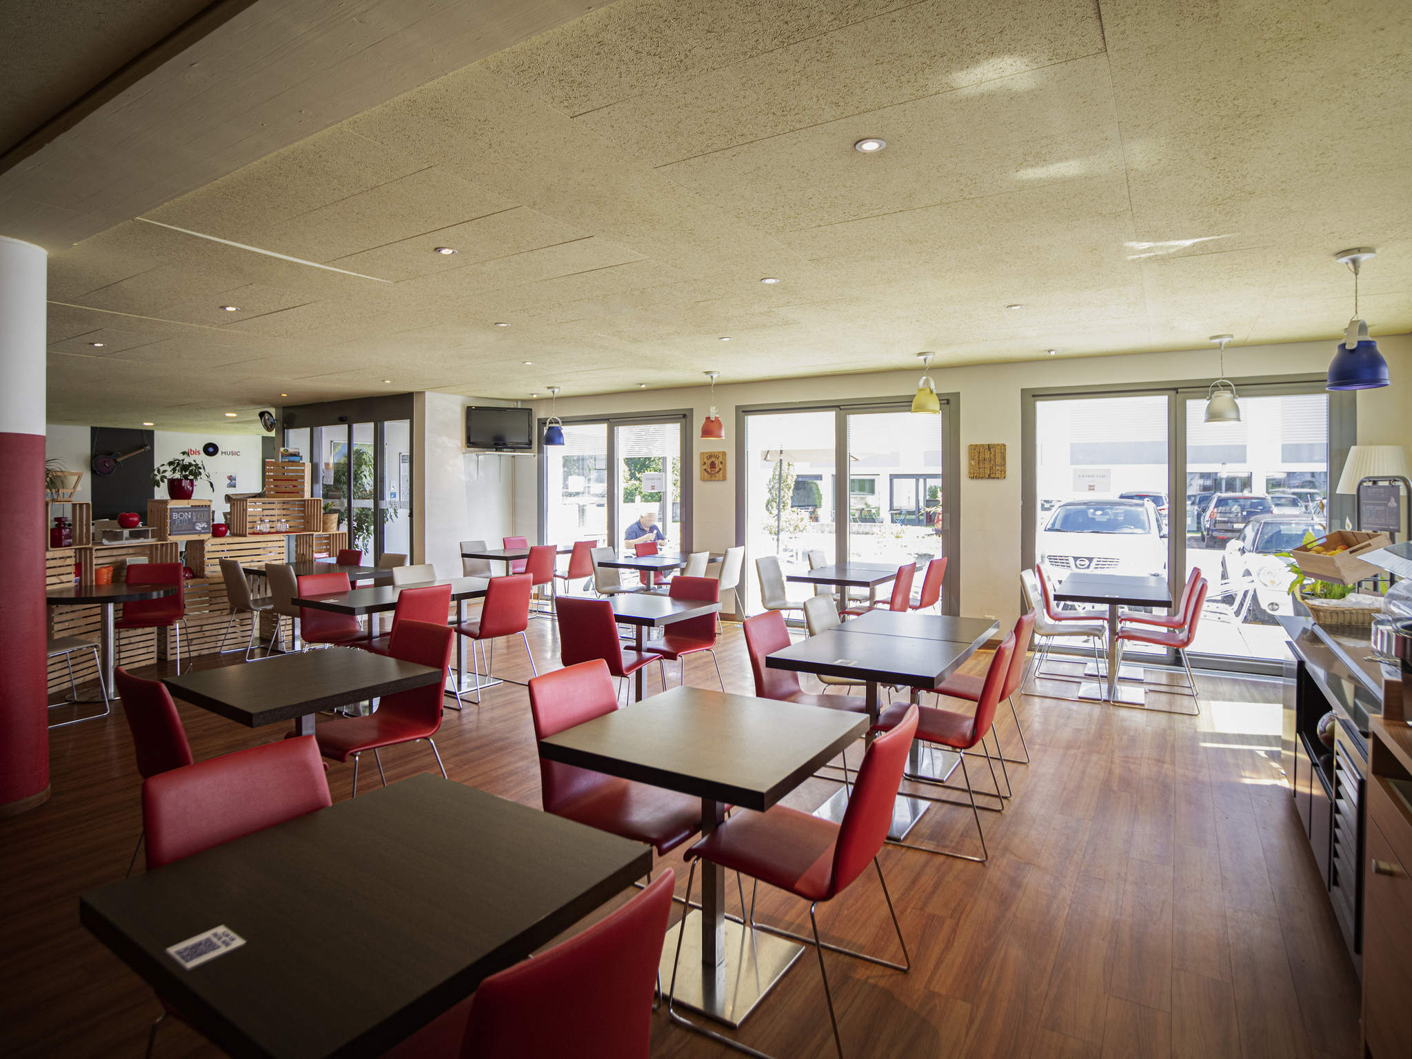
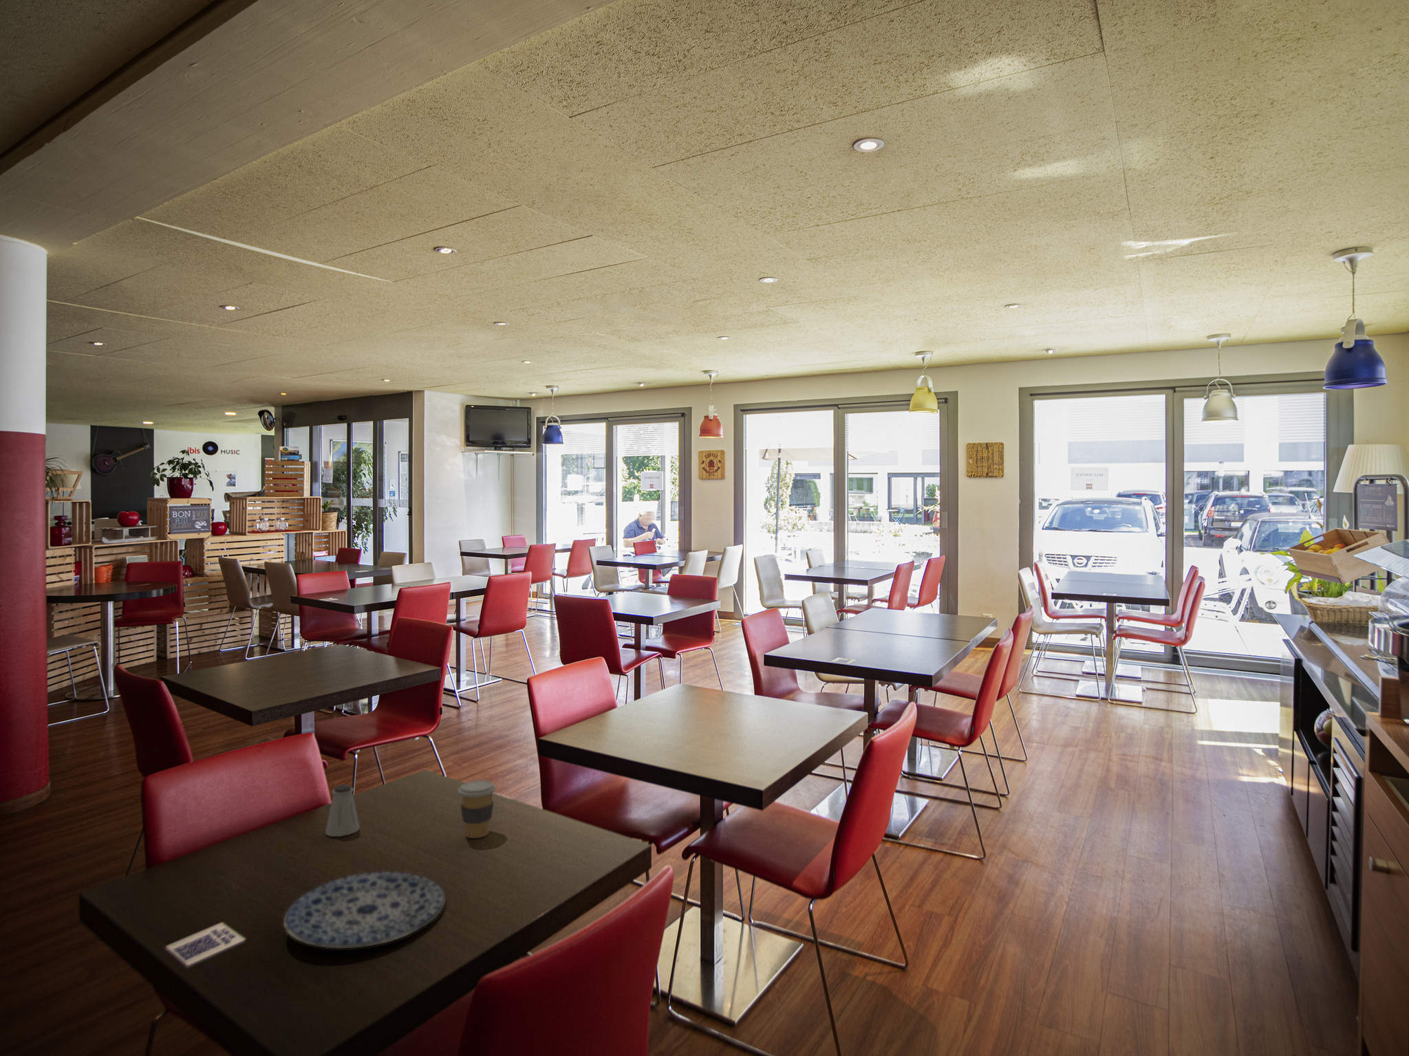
+ saltshaker (343, 809)
+ coffee cup (477, 809)
+ plate (367, 908)
